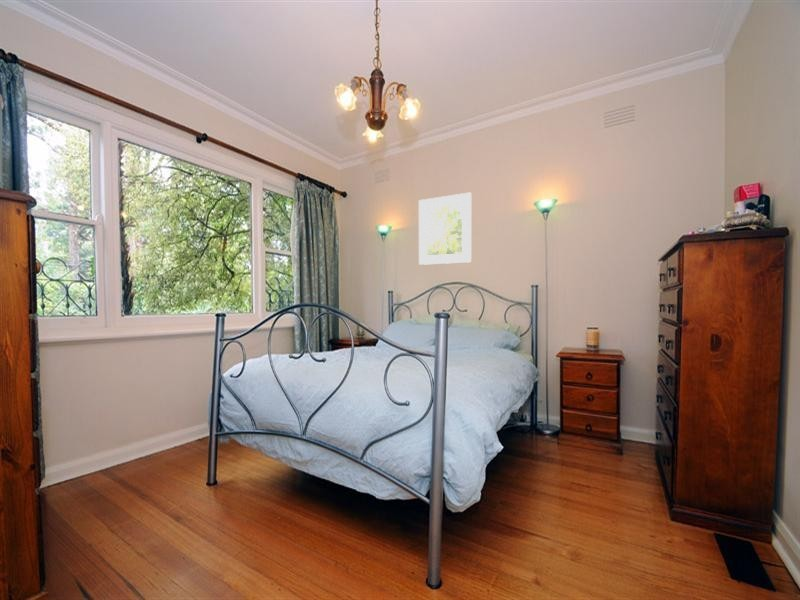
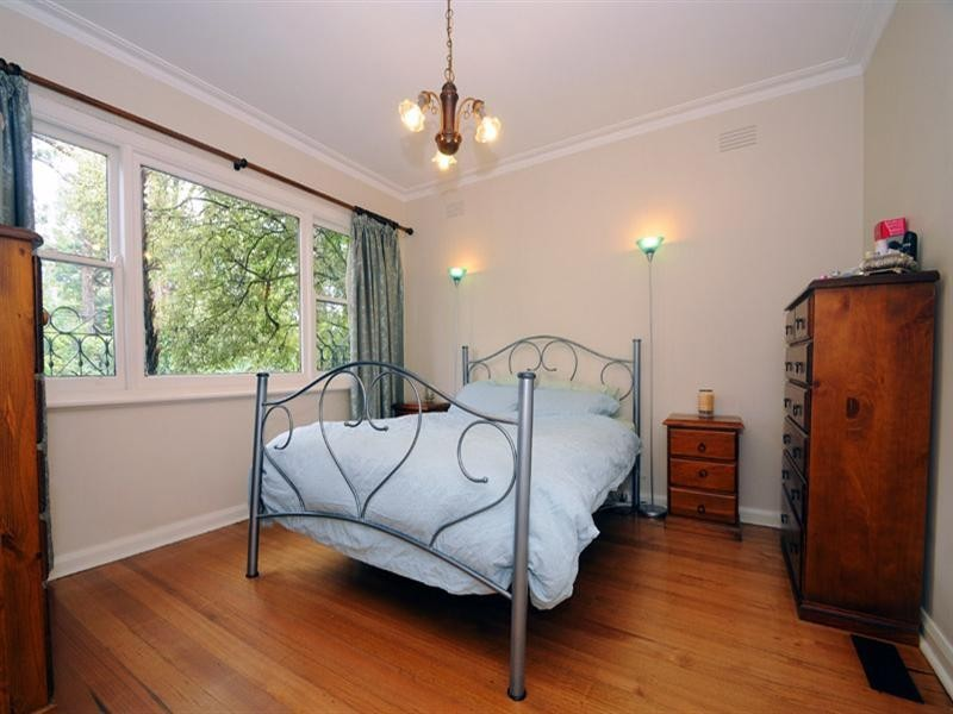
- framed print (444, 230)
